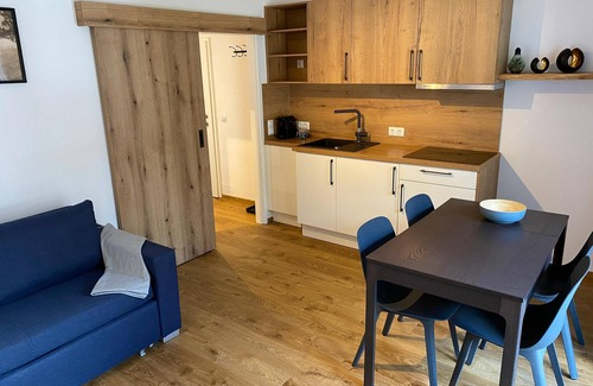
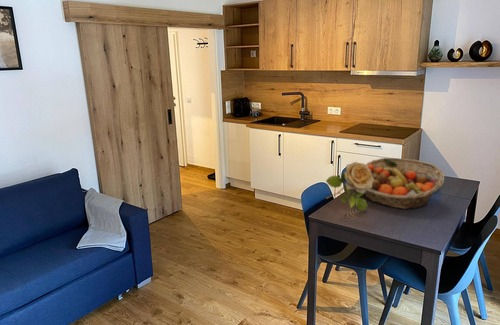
+ flower (344, 186)
+ fruit basket (397, 182)
